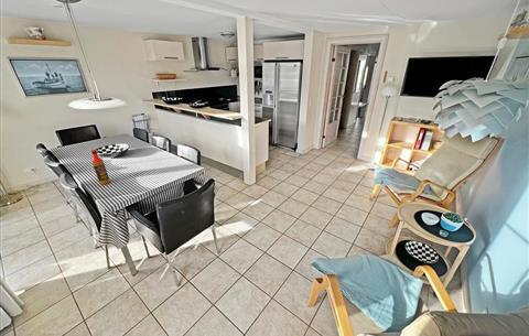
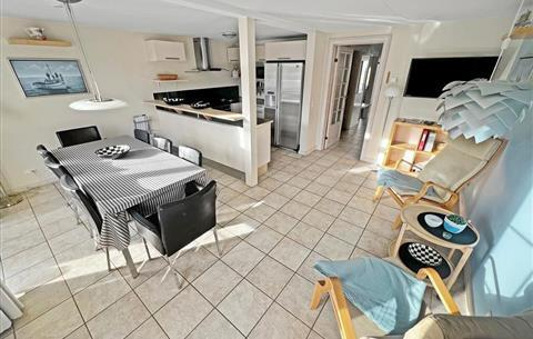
- bottle (99, 166)
